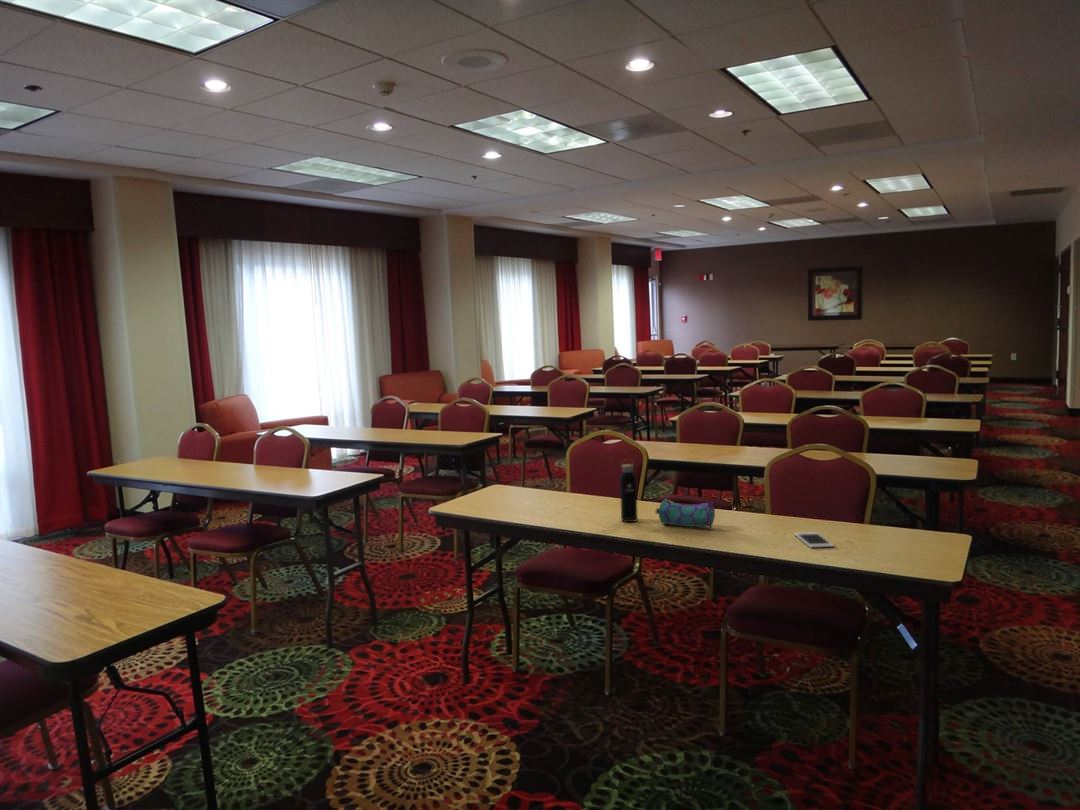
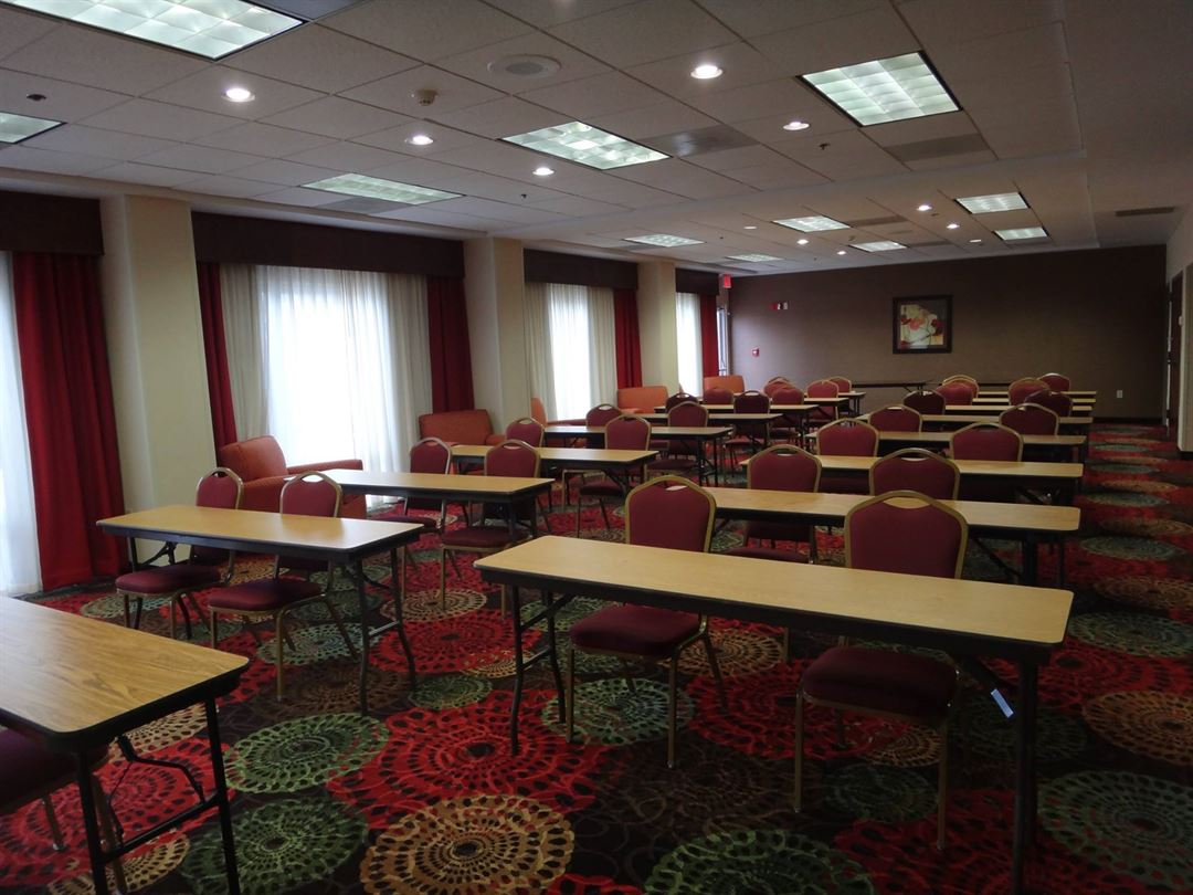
- water bottle (628, 489)
- pencil case (686, 512)
- cell phone (813, 539)
